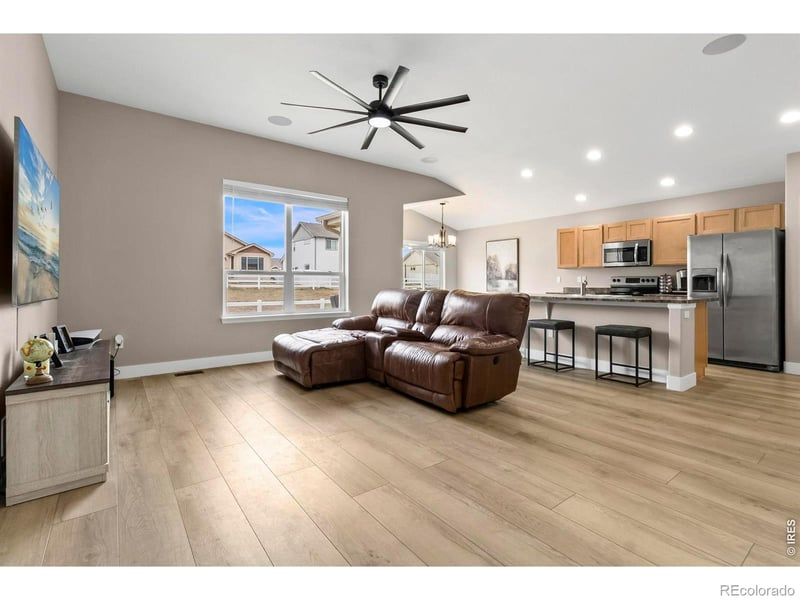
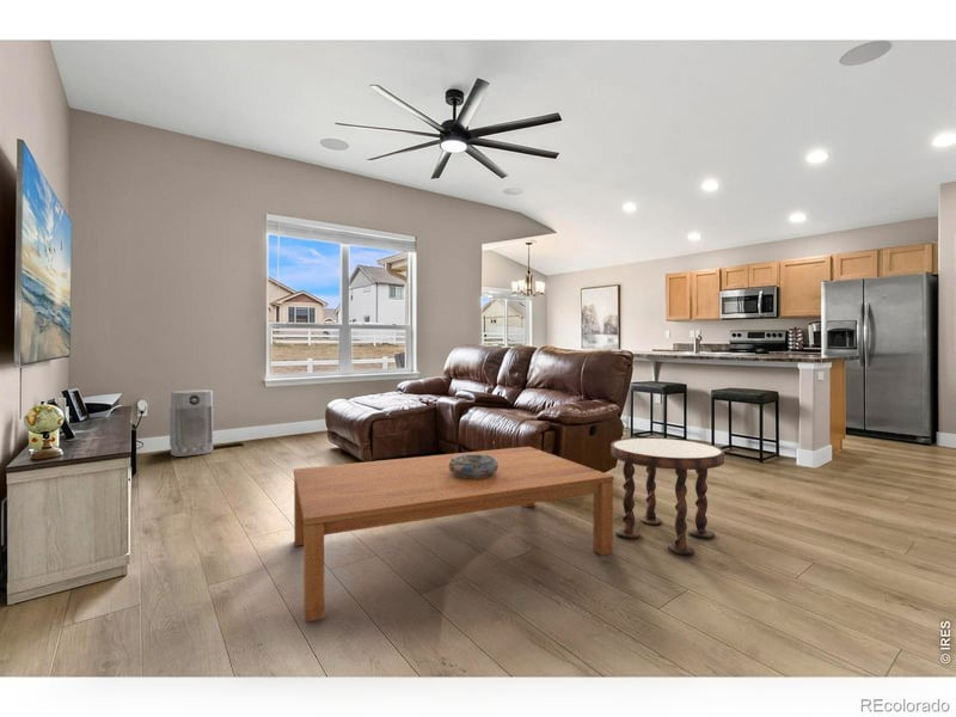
+ decorative bowl (473, 465)
+ coffee table (448, 509)
+ side table (655, 488)
+ air purifier (191, 421)
